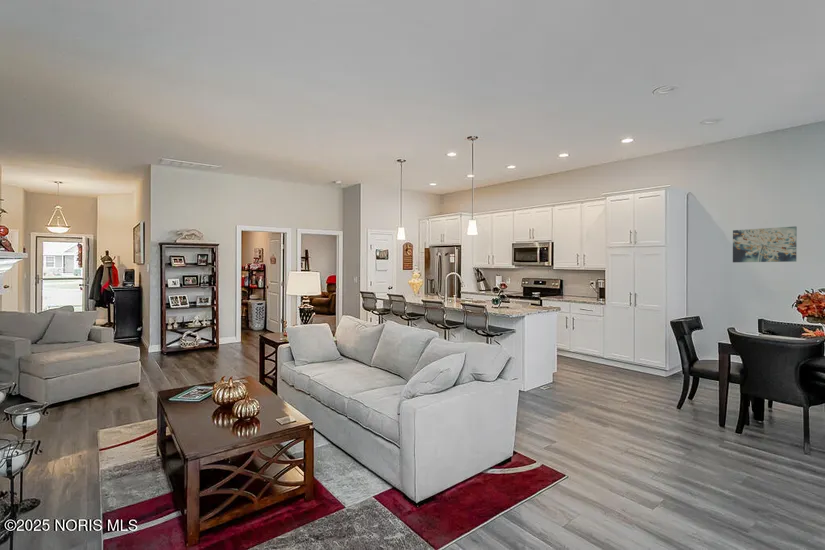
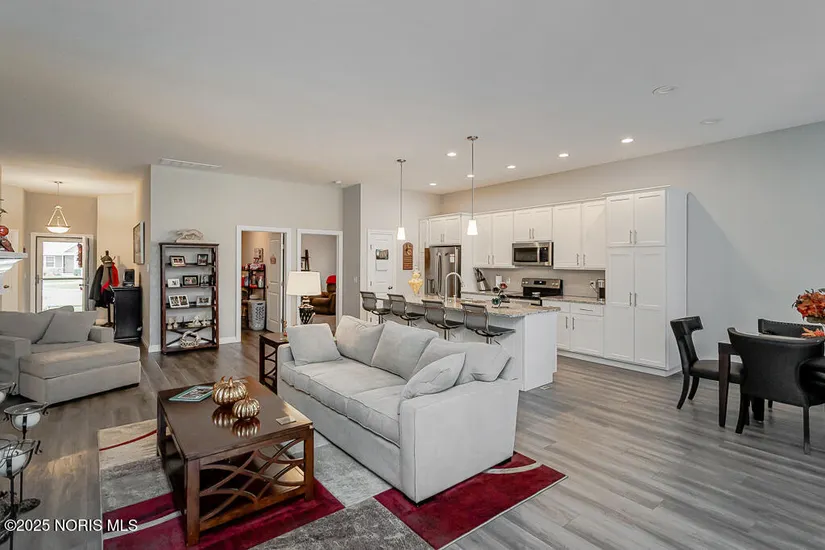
- wall art (763, 245)
